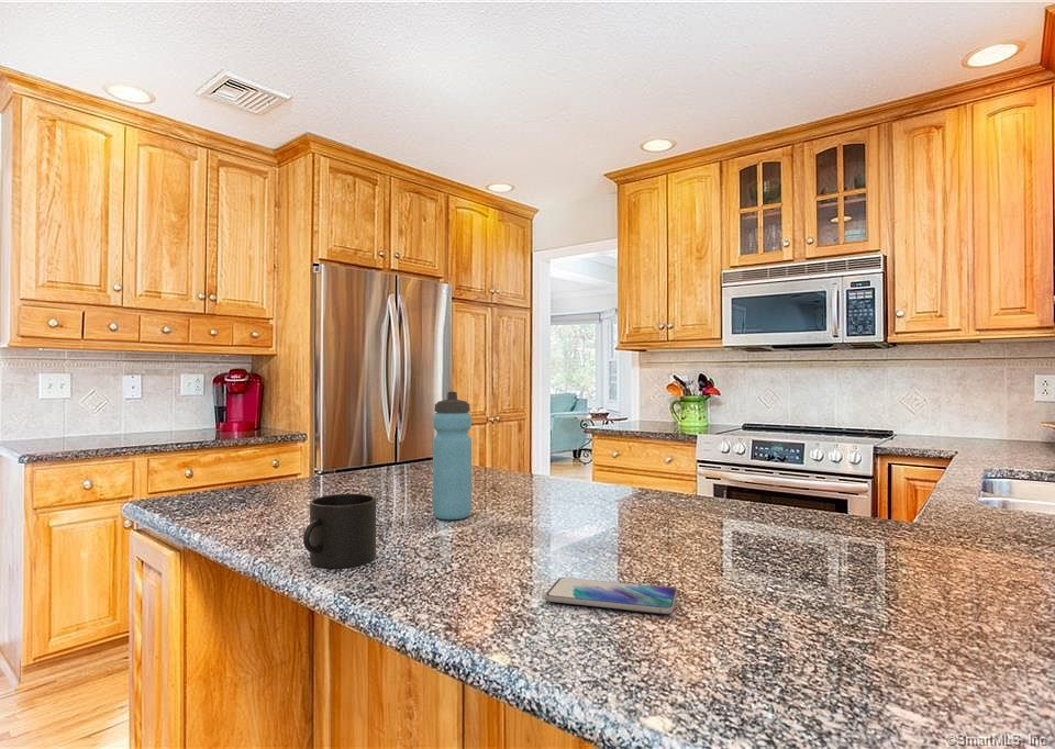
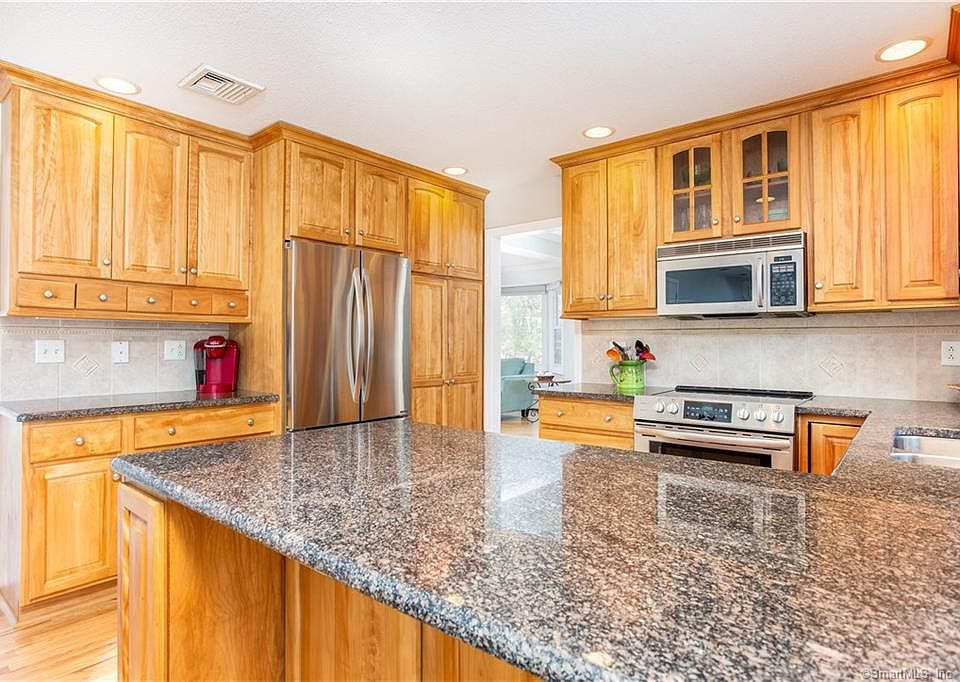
- mug (336, 532)
- smartphone (611, 594)
- water bottle (452, 454)
